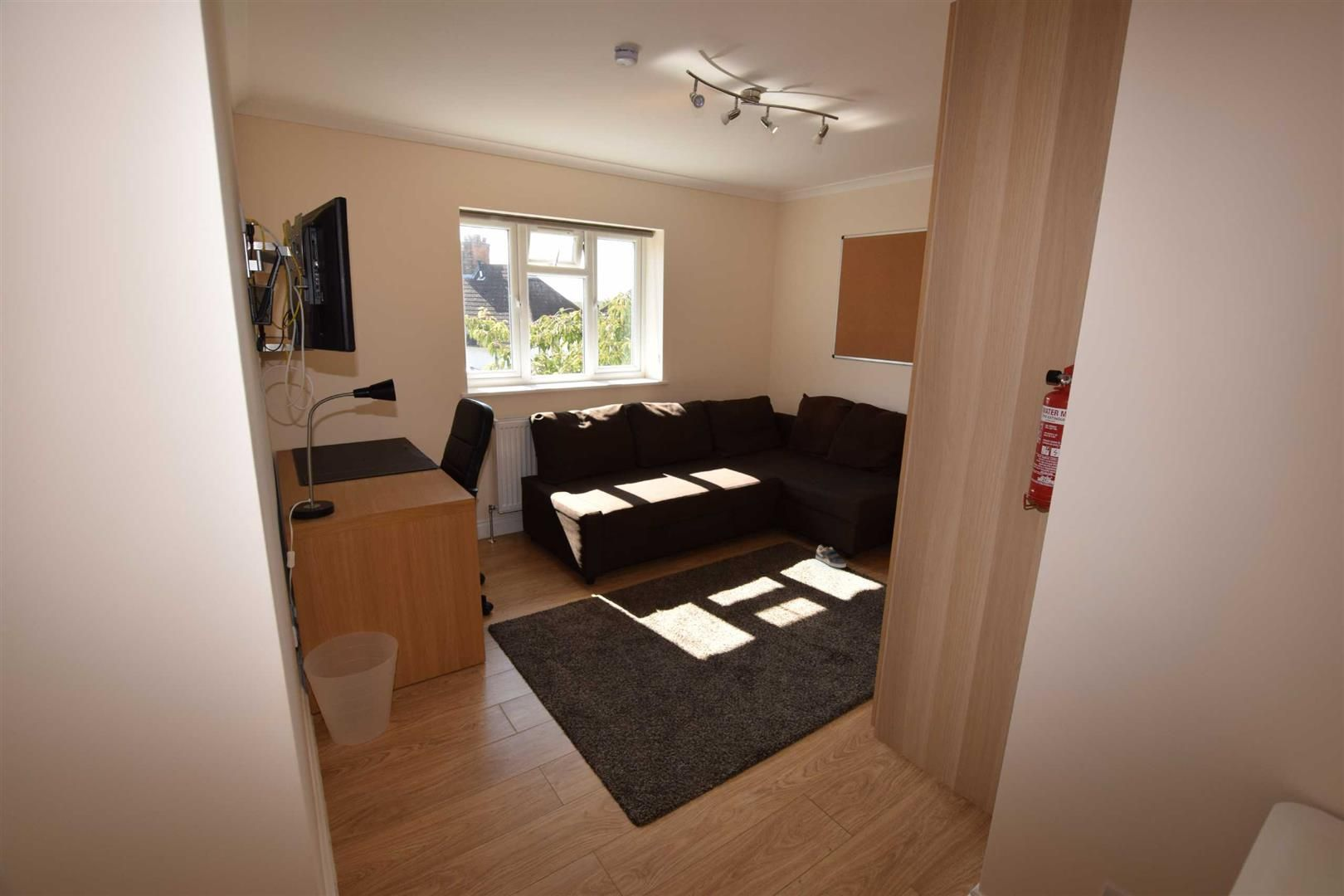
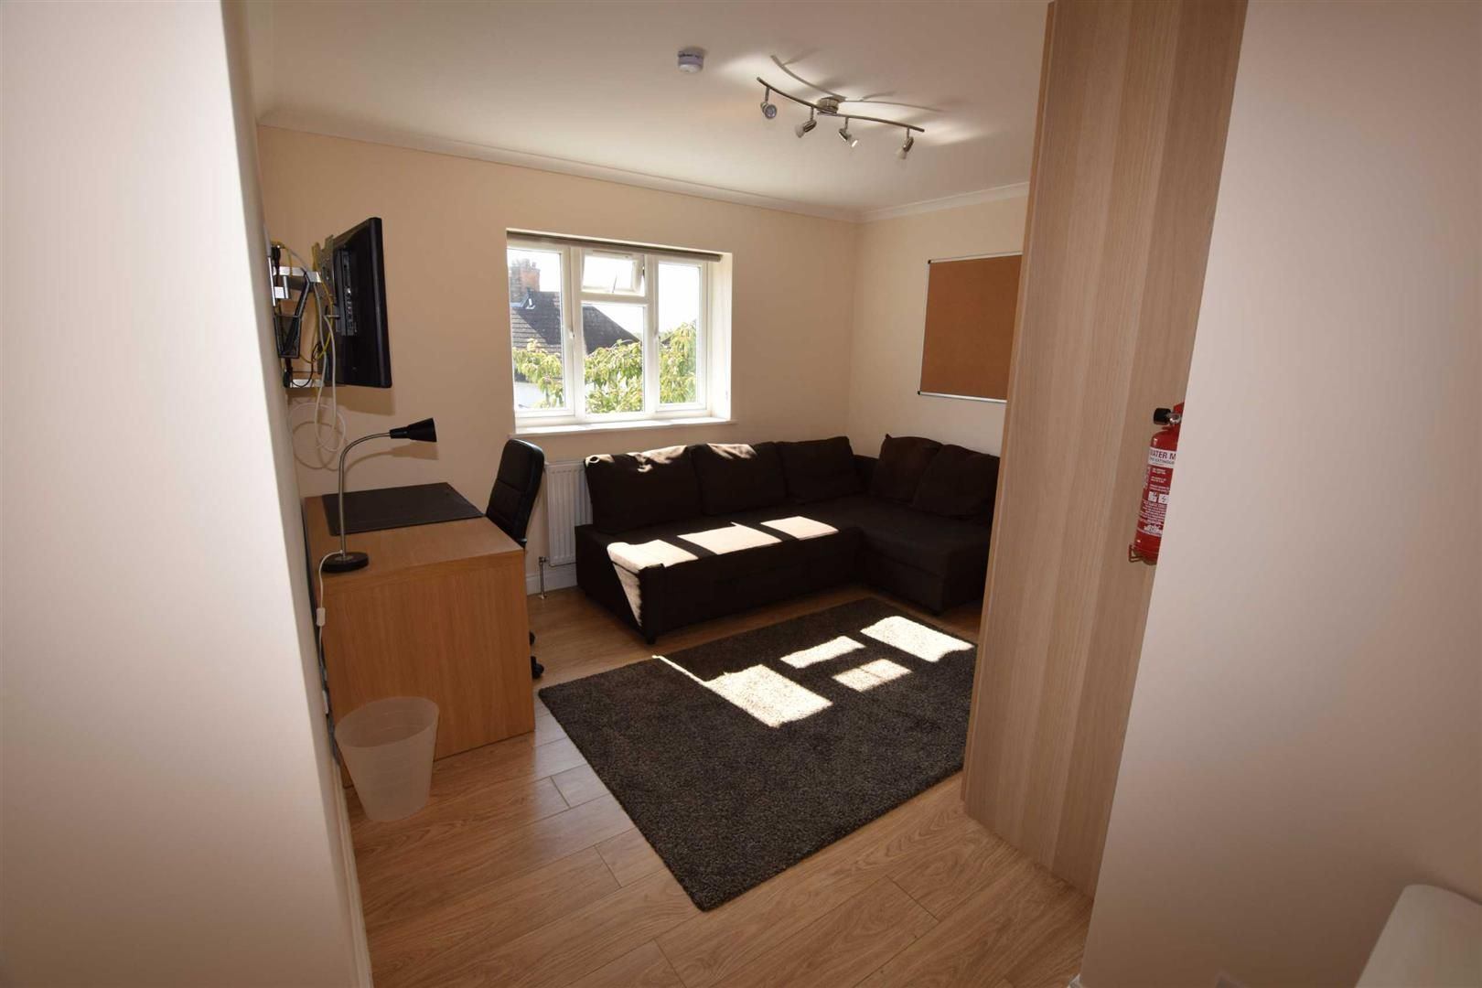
- sneaker (830, 556)
